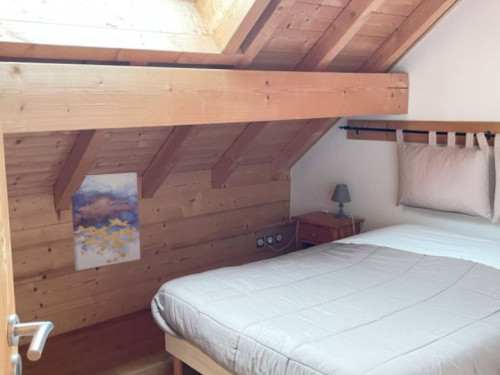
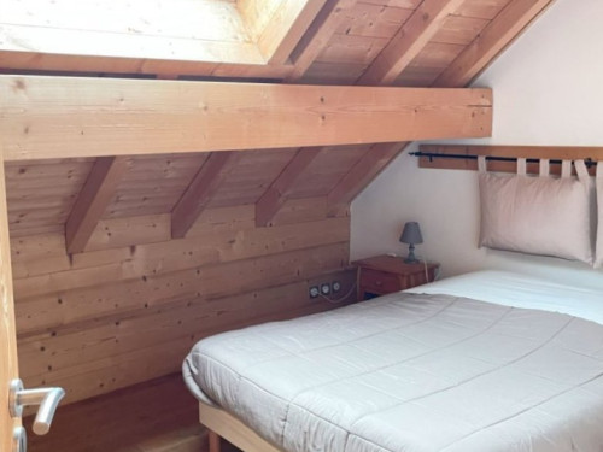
- wall art (106, 219)
